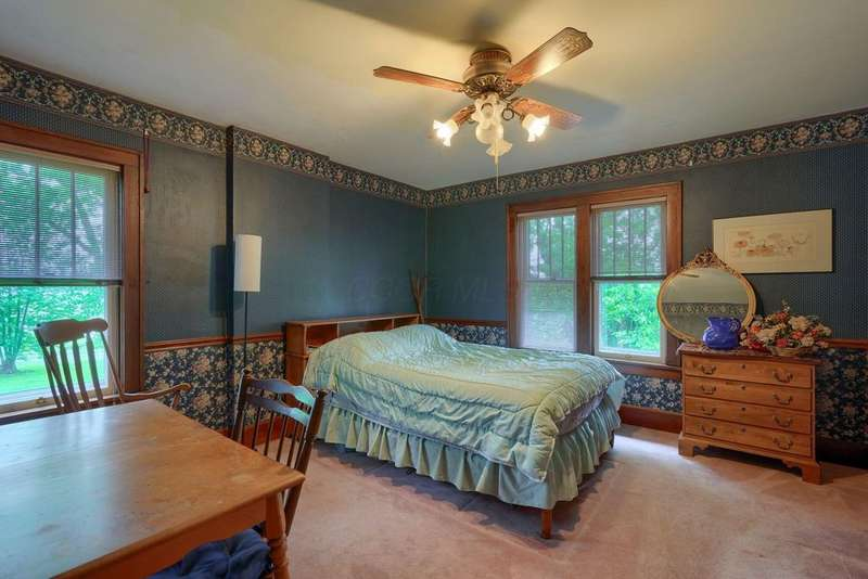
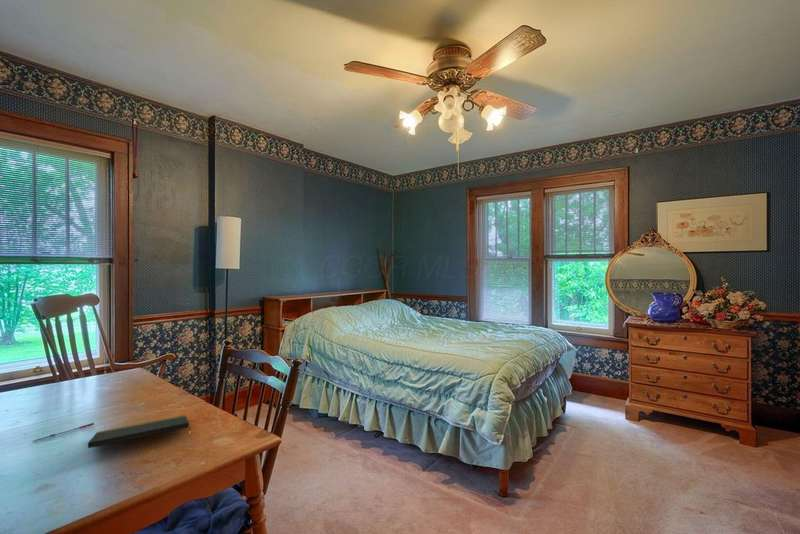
+ pen (64, 432)
+ notepad (142, 429)
